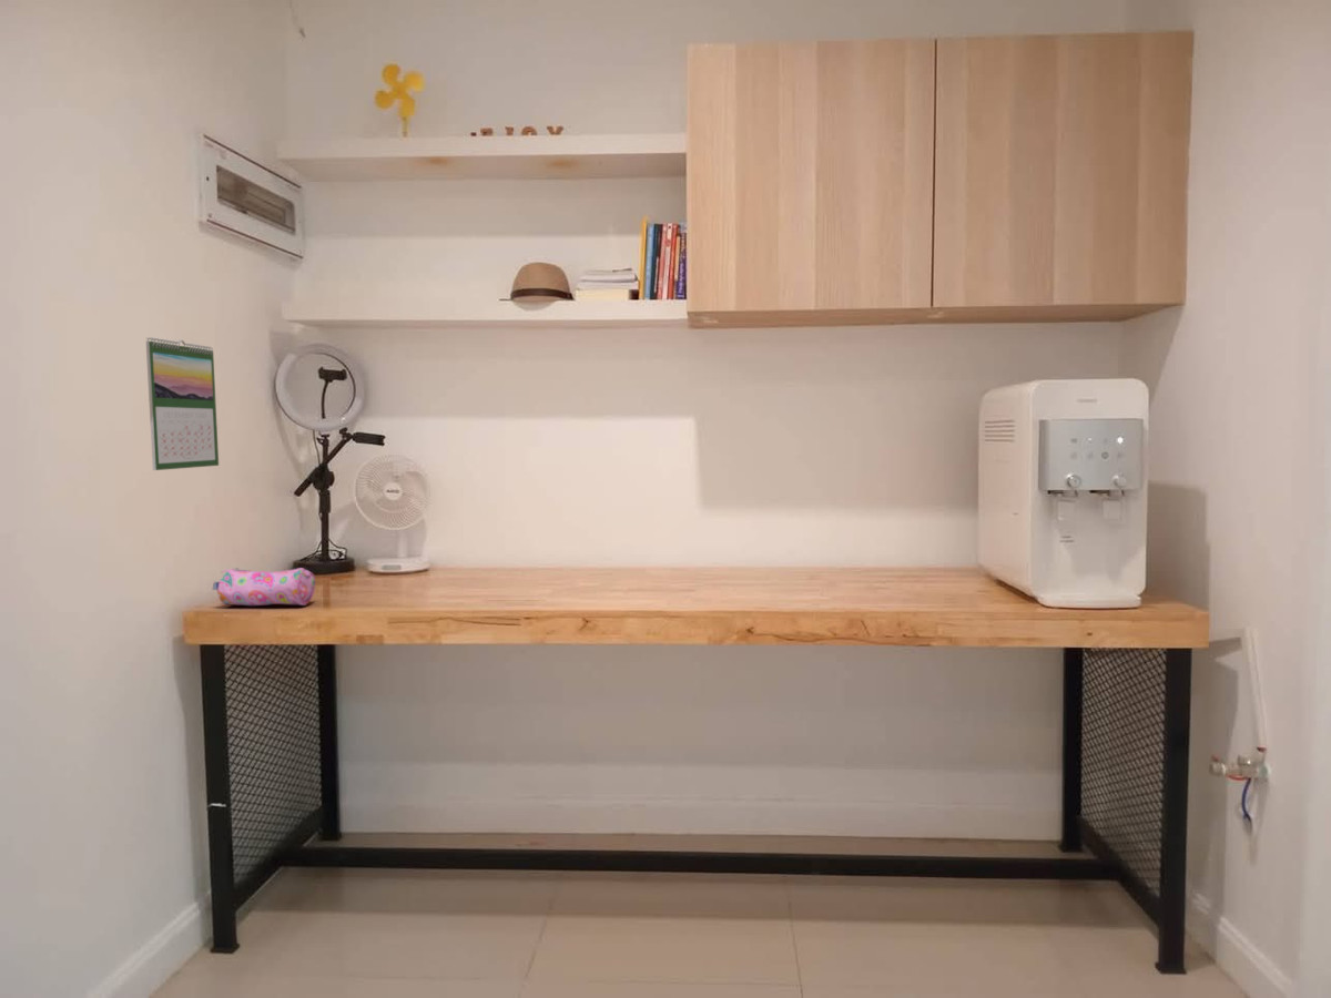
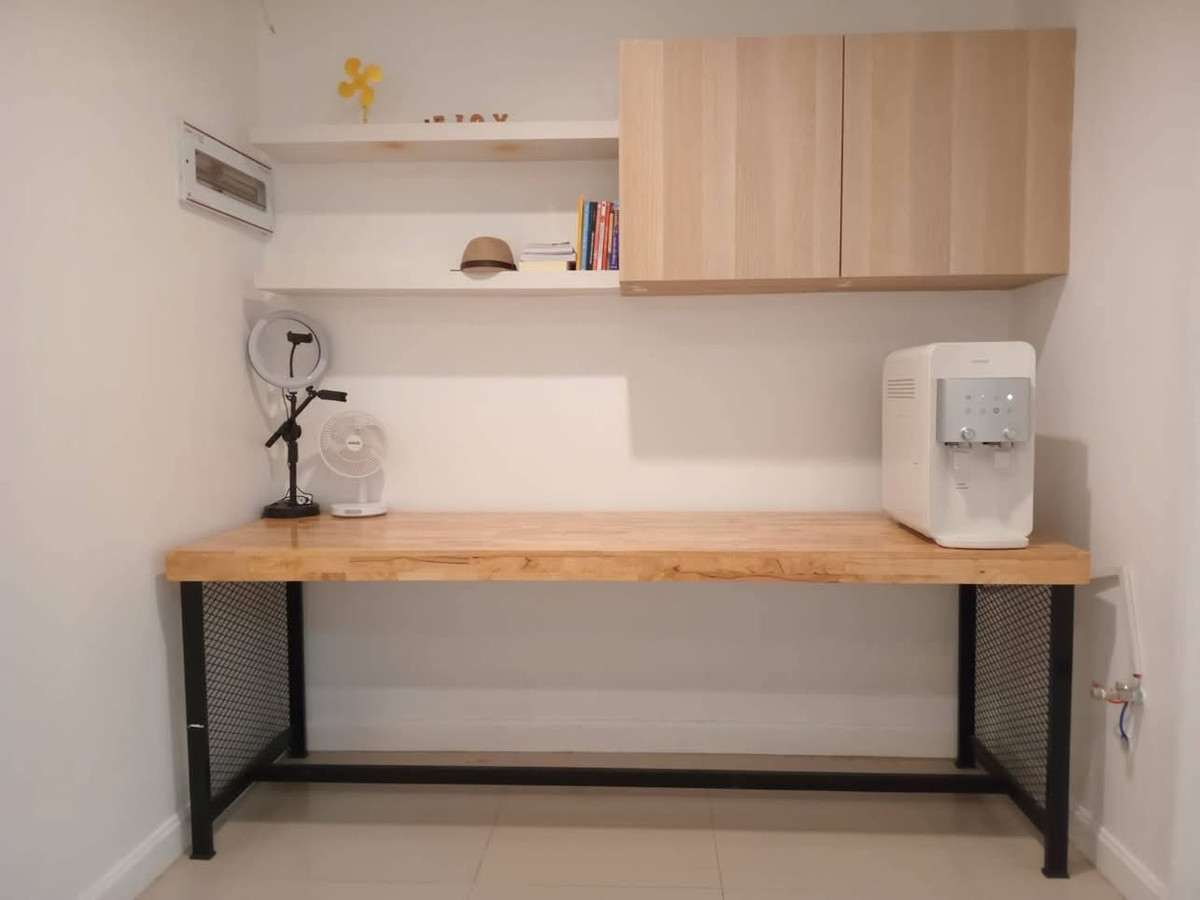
- calendar (184, 404)
- pencil case (265, 587)
